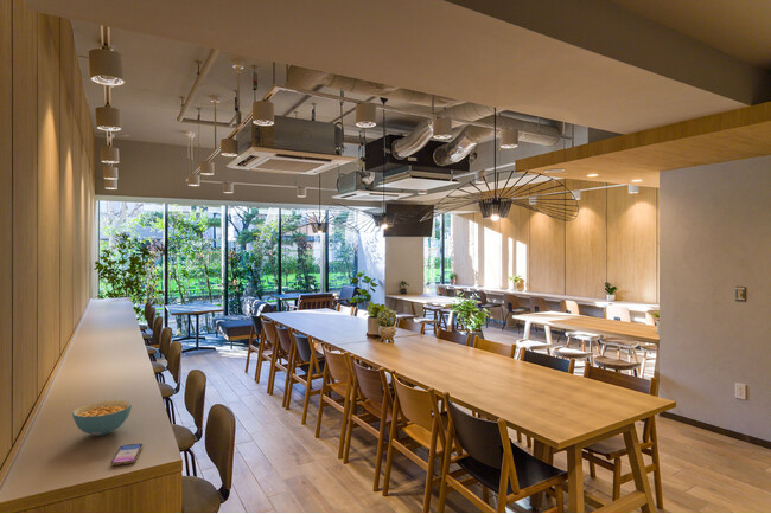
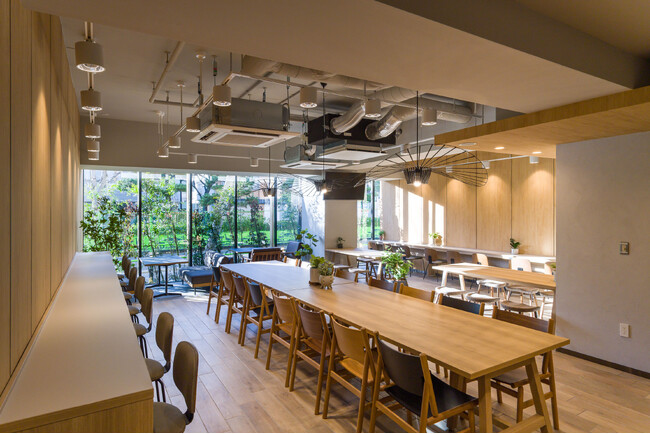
- smartphone (127, 454)
- cereal bowl (102, 420)
